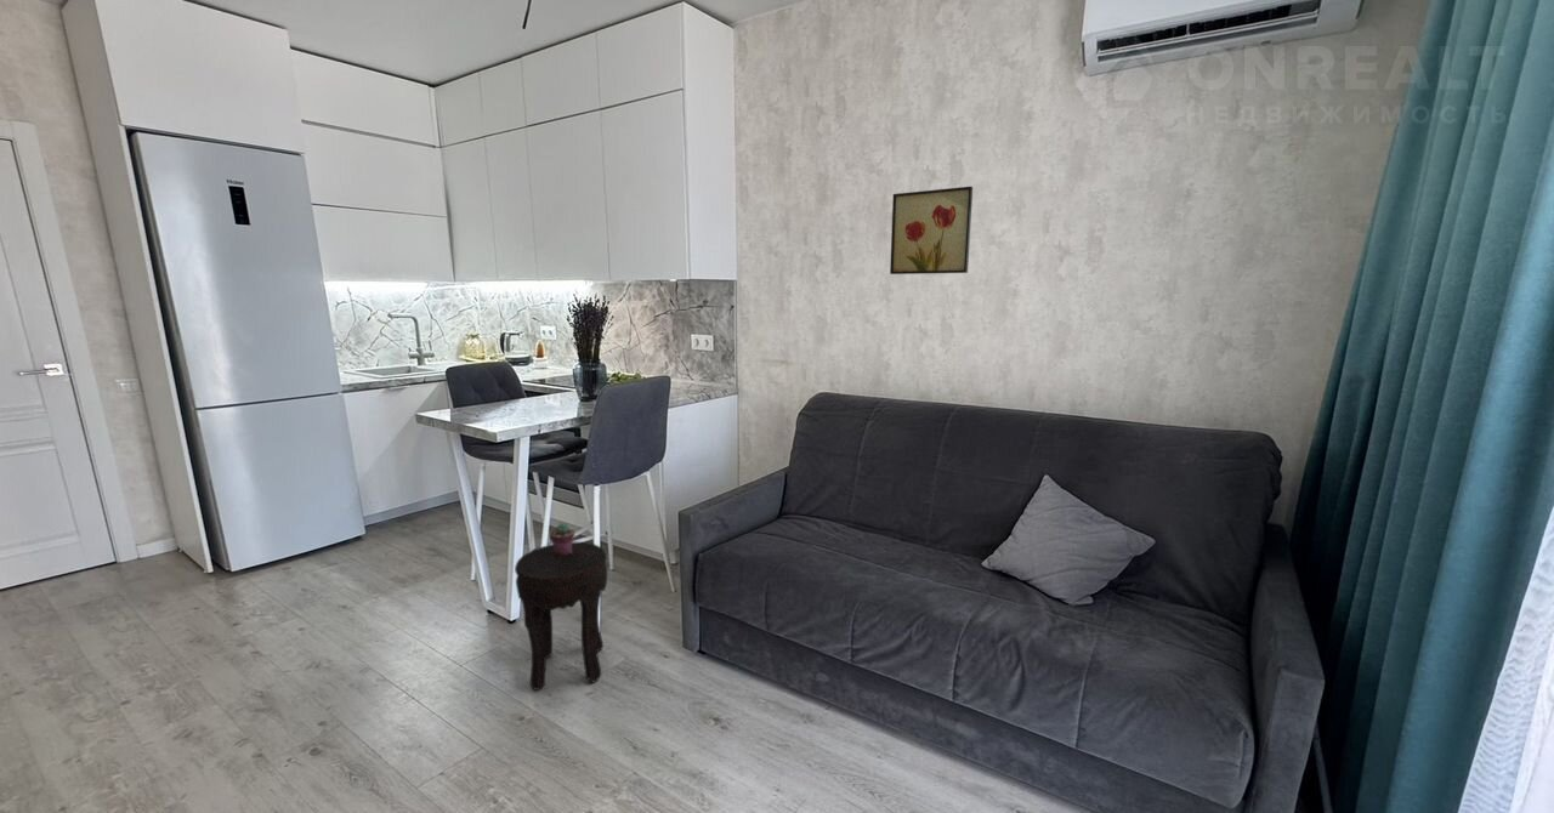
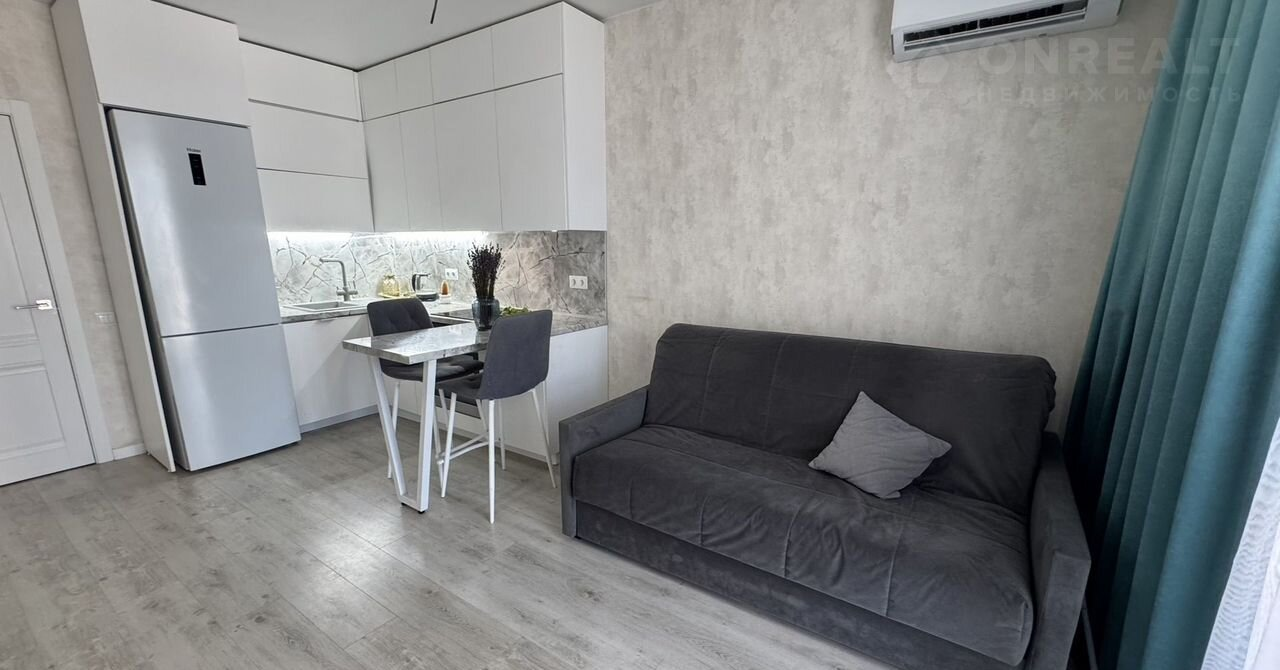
- wall art (930, 232)
- potted succulent (562, 536)
- side table (563, 608)
